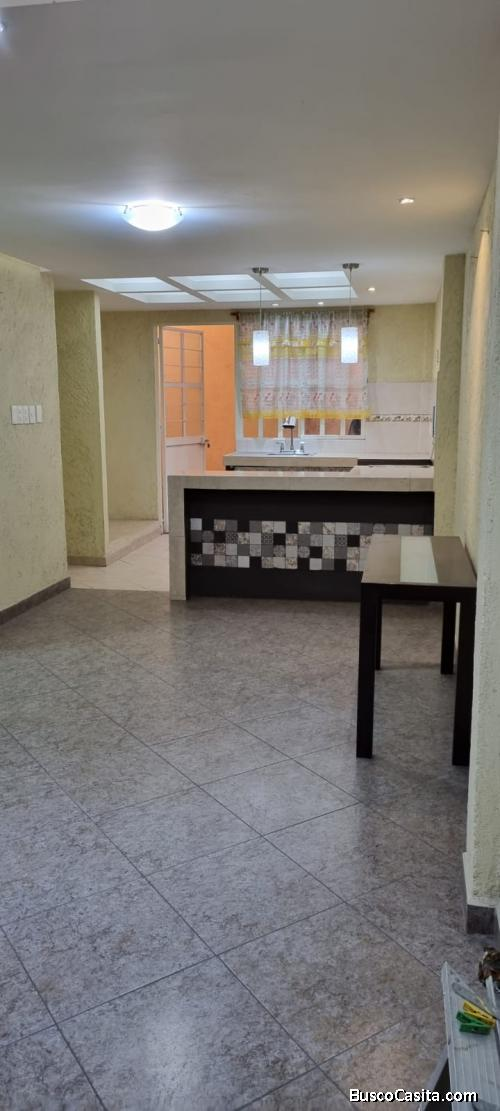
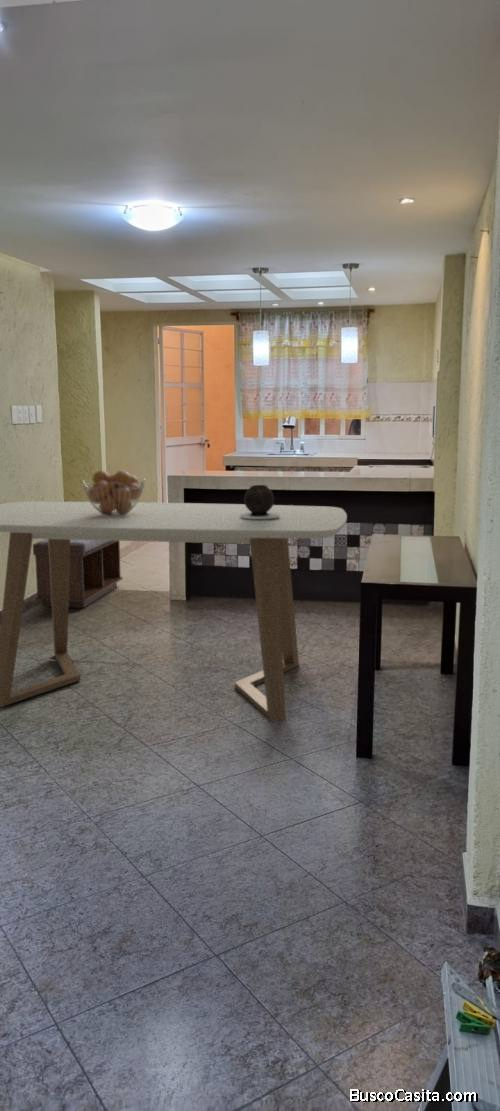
+ bench (81, 564)
+ vase (260, 501)
+ fruit basket (114, 492)
+ dining table (154, 541)
